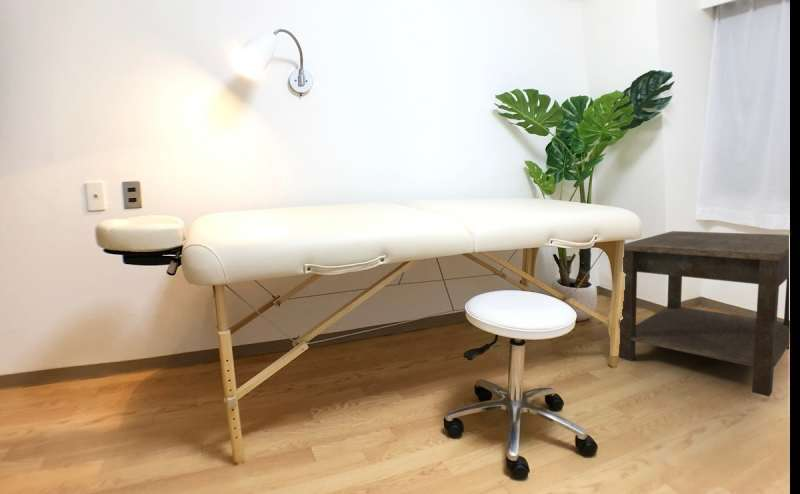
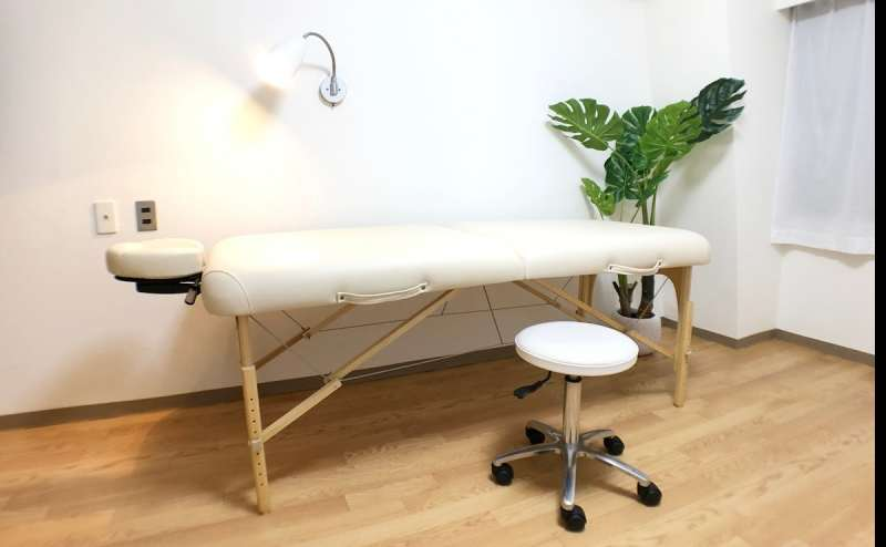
- side table (710, 311)
